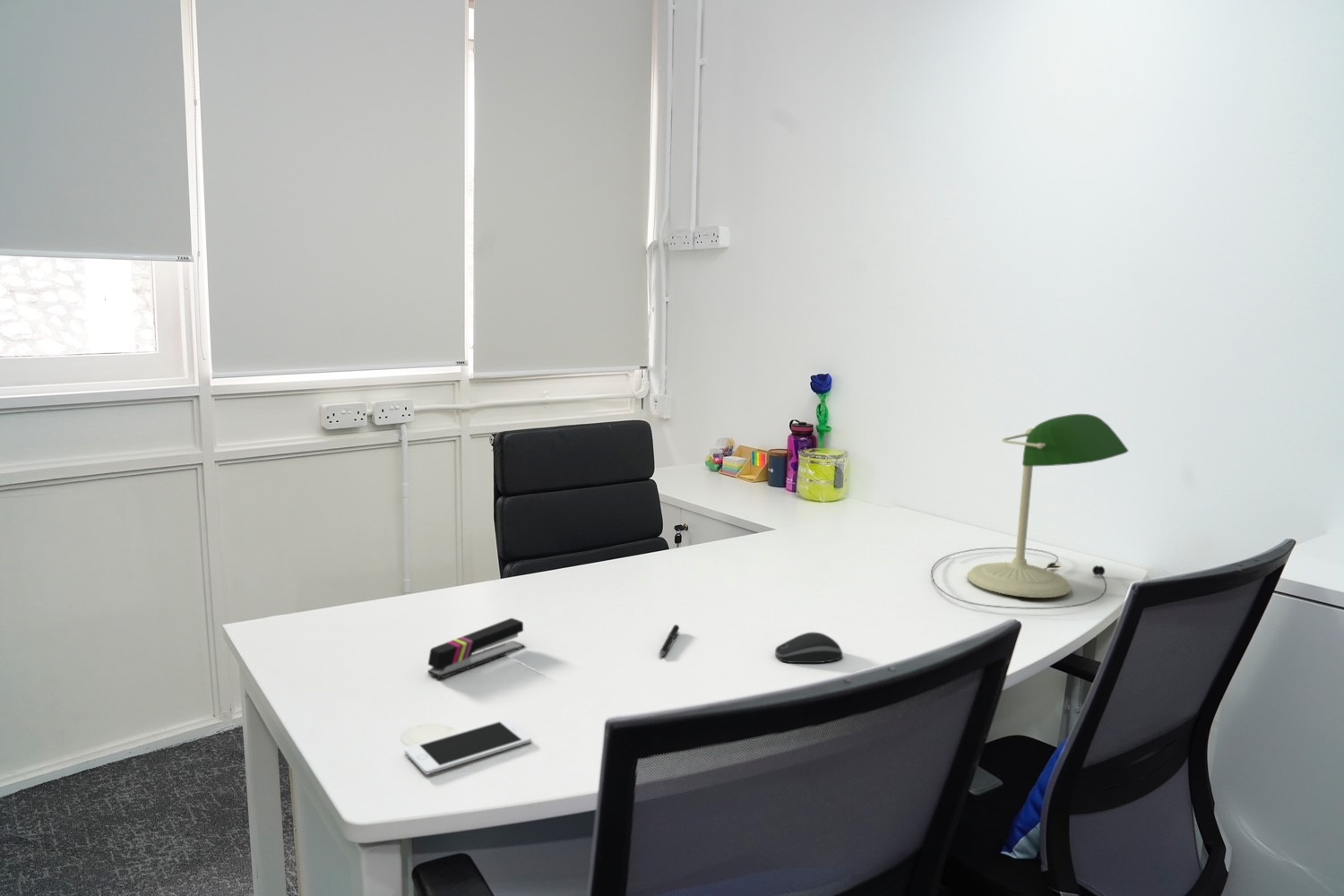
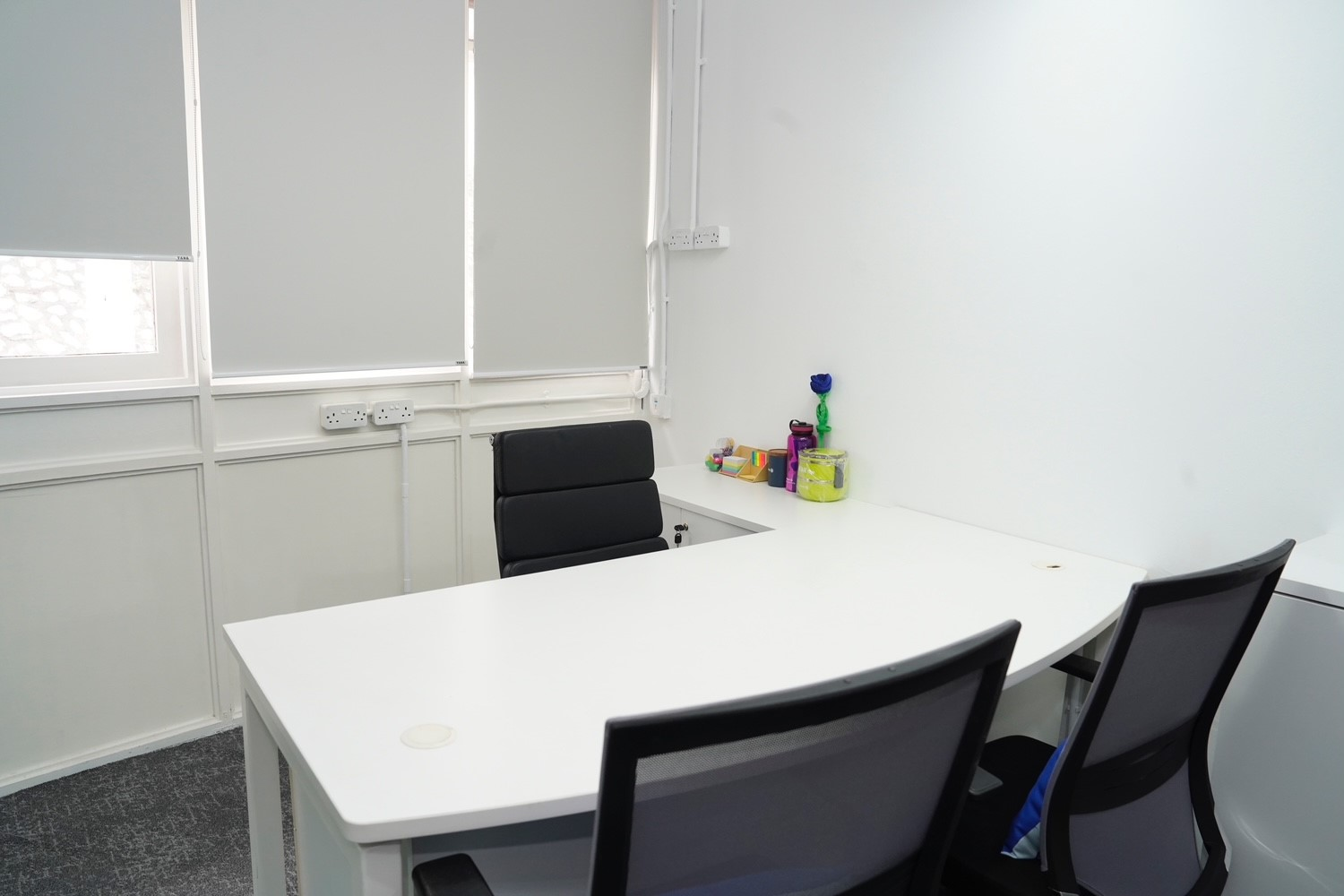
- computer mouse (809, 646)
- desk lamp (1024, 496)
- cell phone (469, 745)
- pen (668, 641)
- stapler (478, 646)
